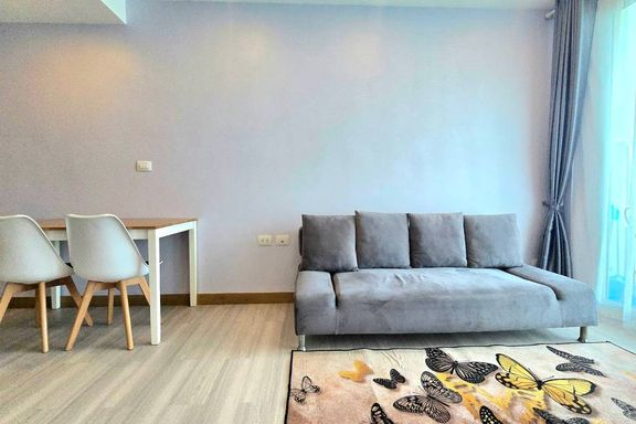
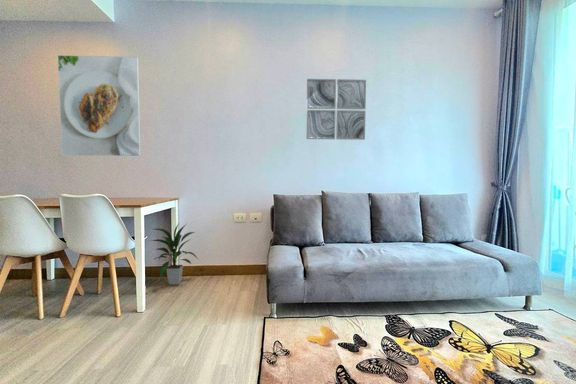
+ indoor plant (172, 253)
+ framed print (100, 106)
+ wall art (335, 110)
